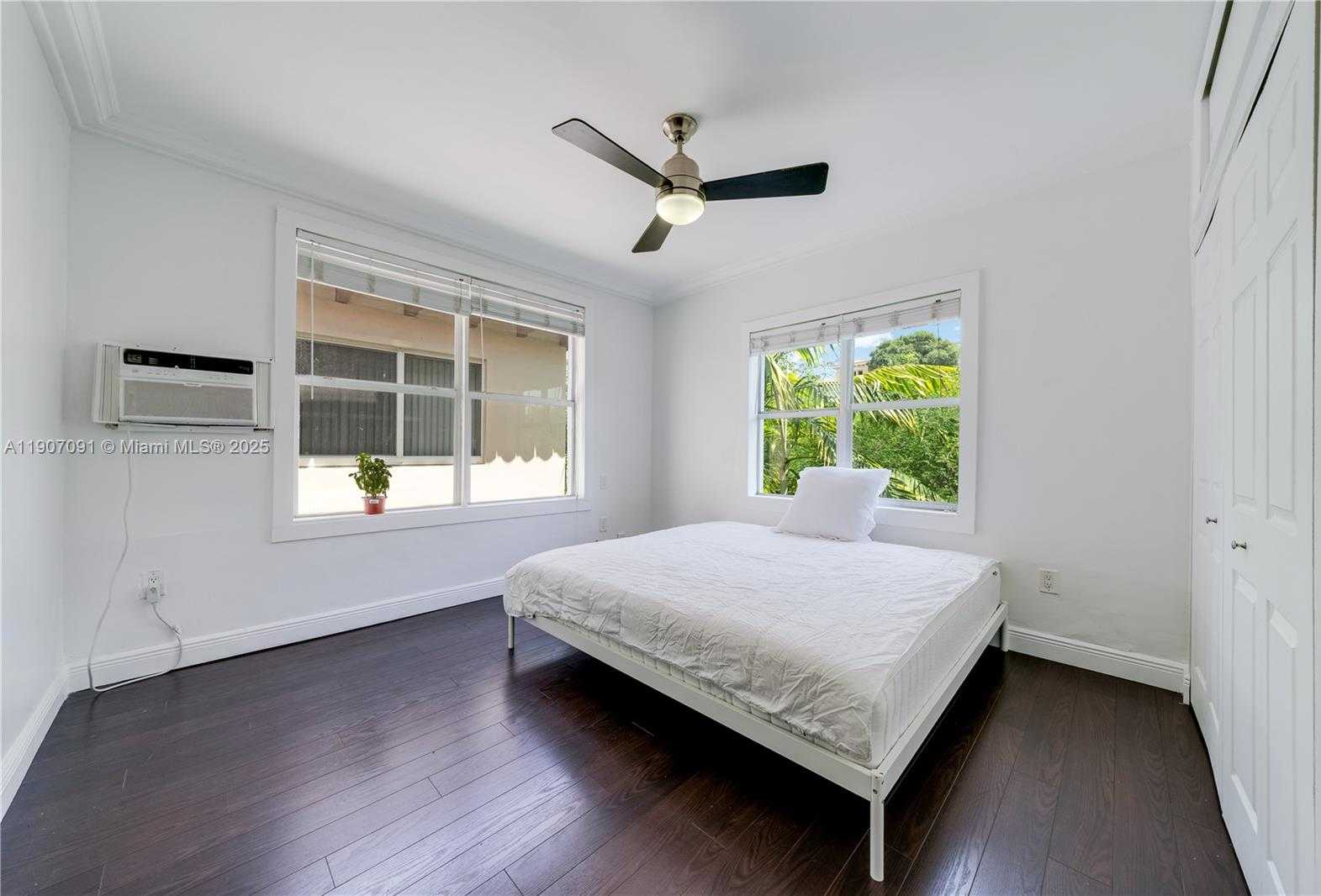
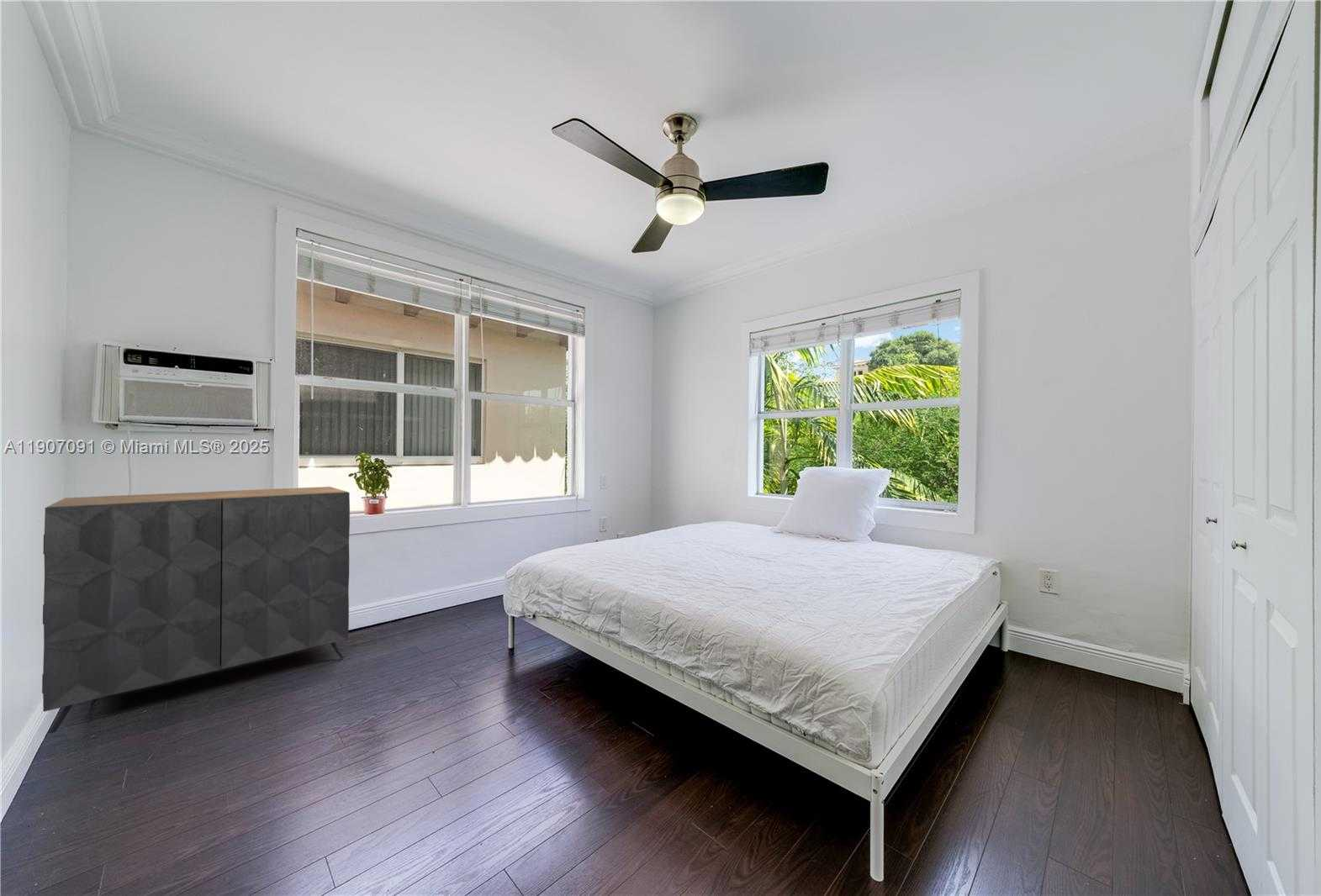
+ dresser (218, 585)
